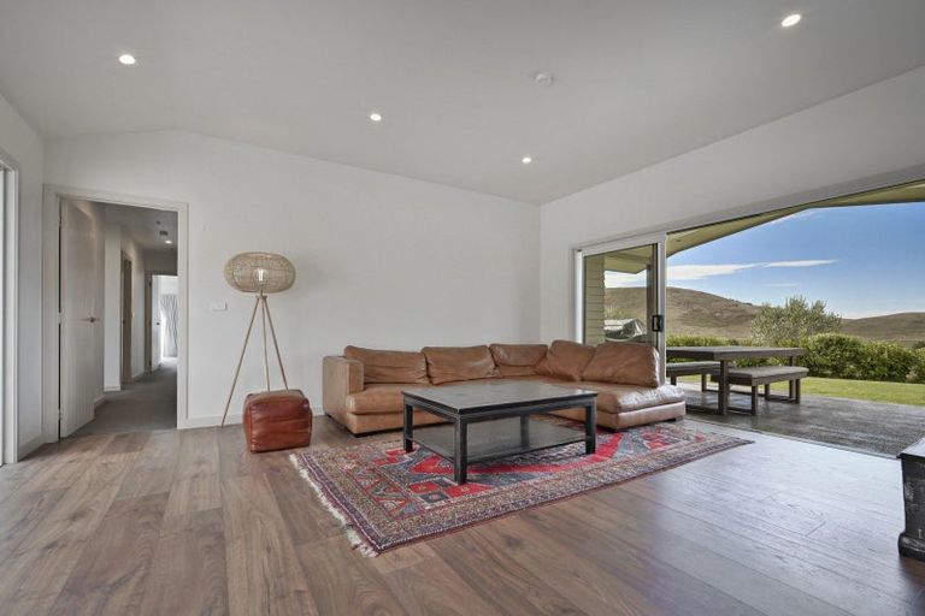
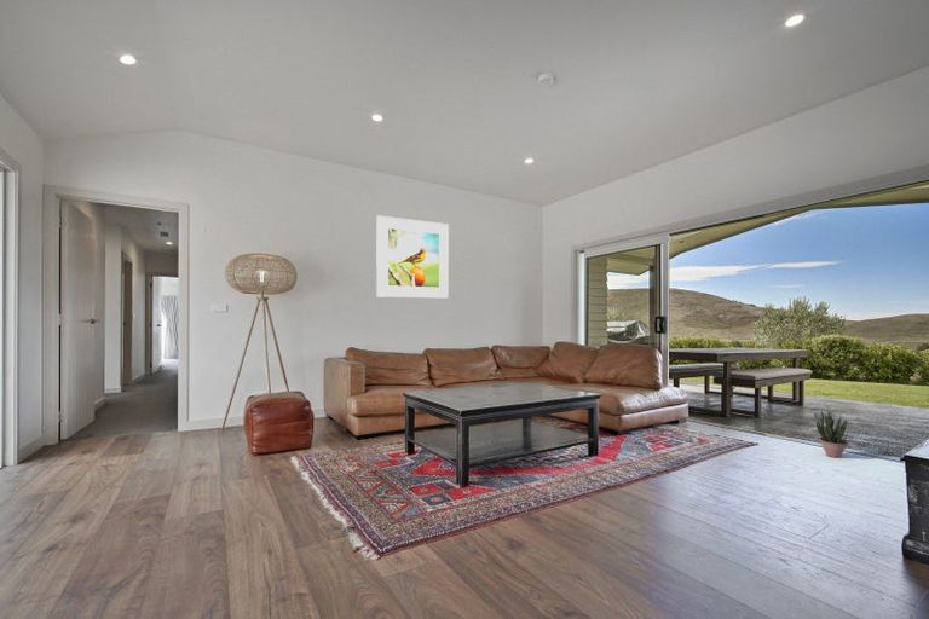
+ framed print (414, 259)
+ potted plant (830, 433)
